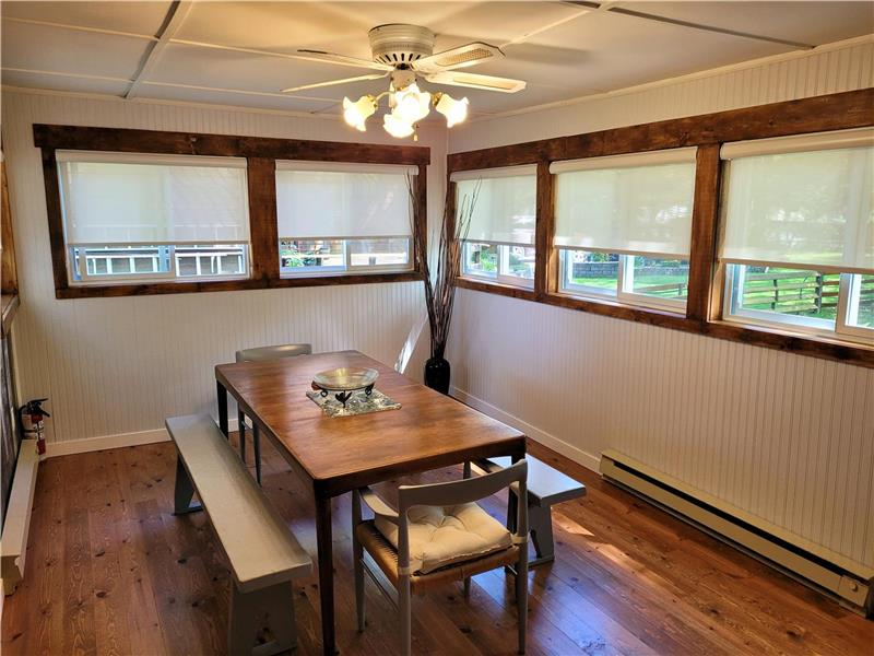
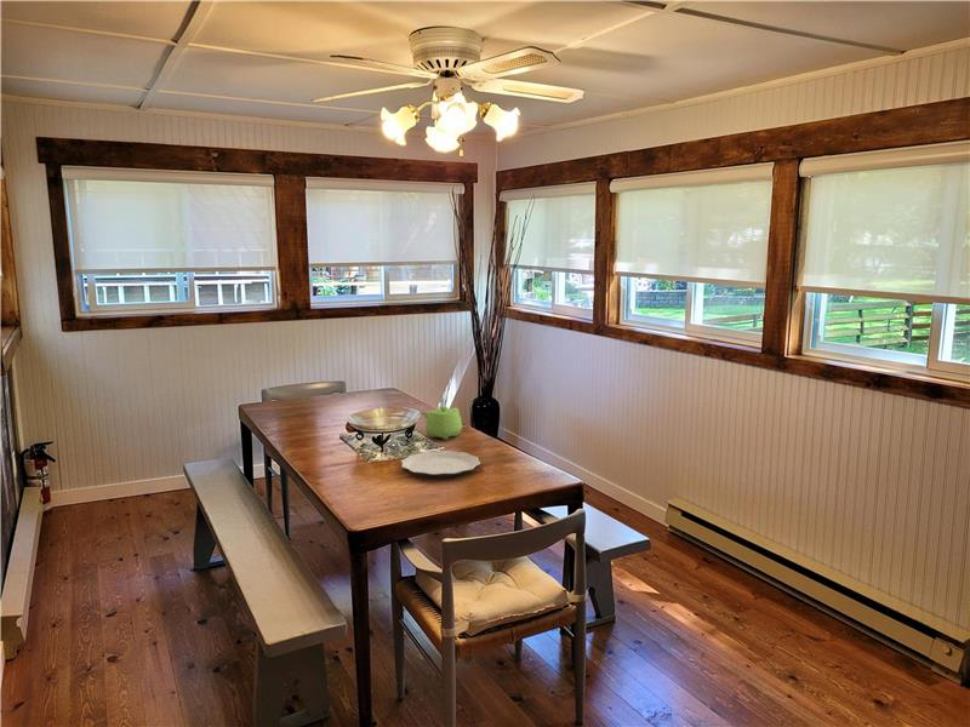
+ teapot (441, 419)
+ plate (440, 464)
